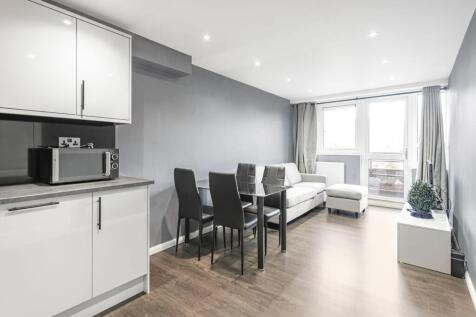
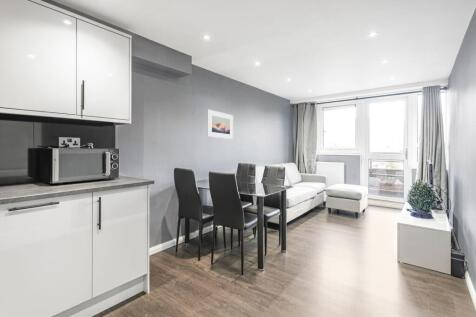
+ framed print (221, 125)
